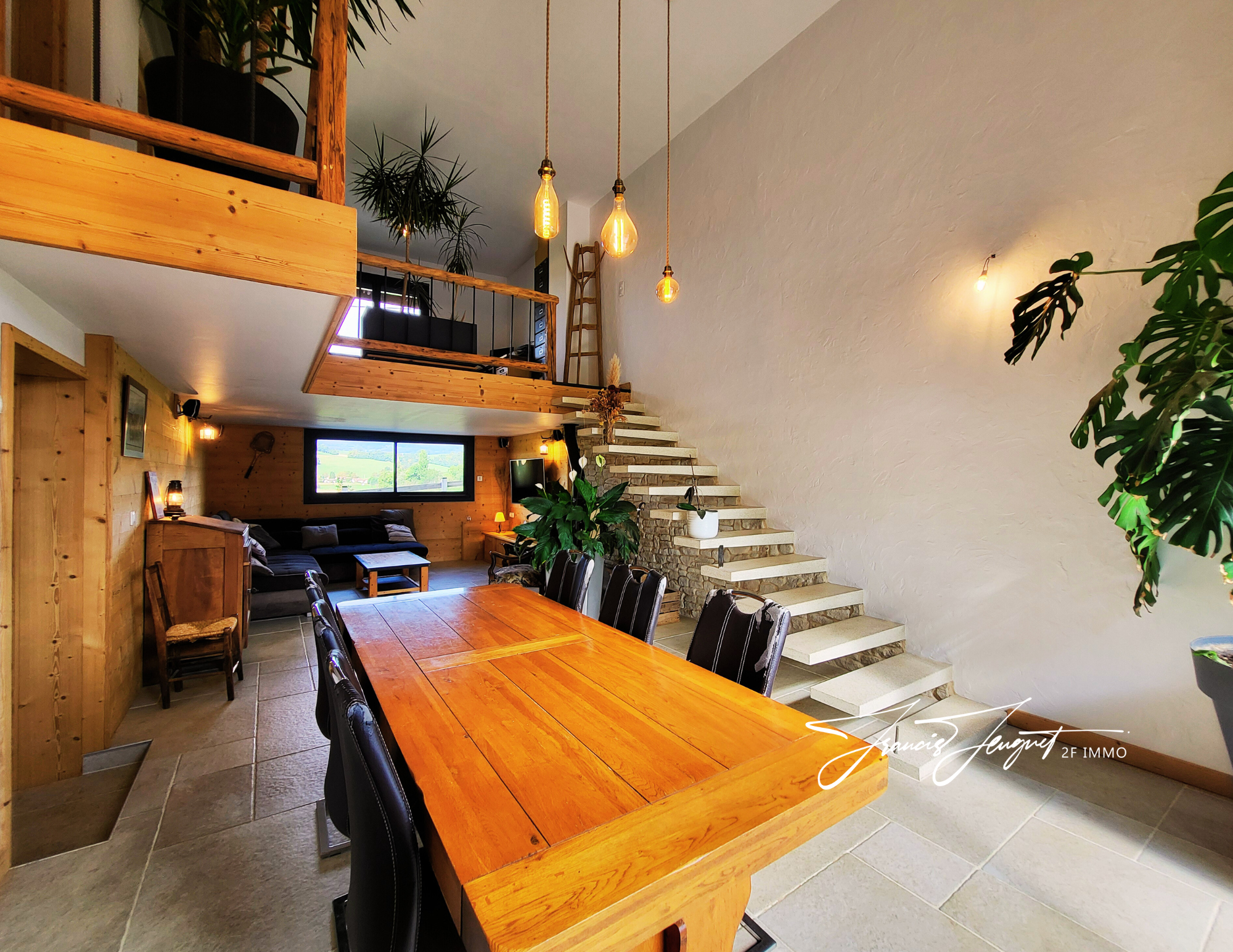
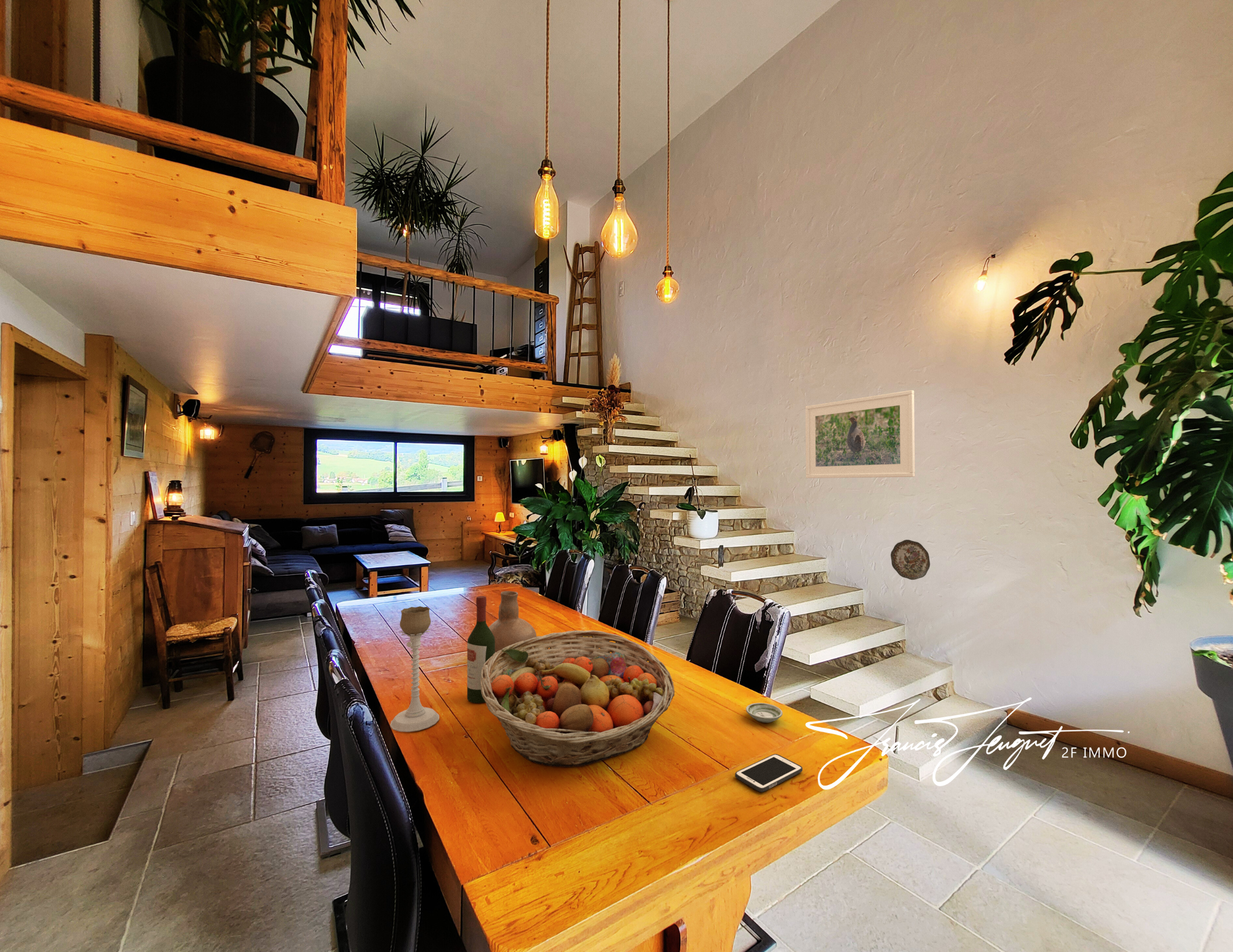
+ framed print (855, 438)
+ candle holder (415, 665)
+ cell phone (769, 772)
+ vase (510, 627)
+ decorative plate (911, 559)
+ wine bottle (481, 647)
+ saucer (764, 714)
+ fruit basket (579, 691)
